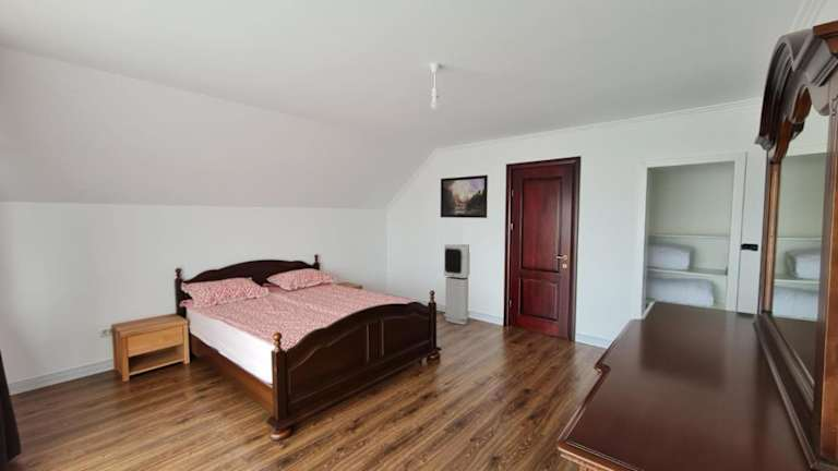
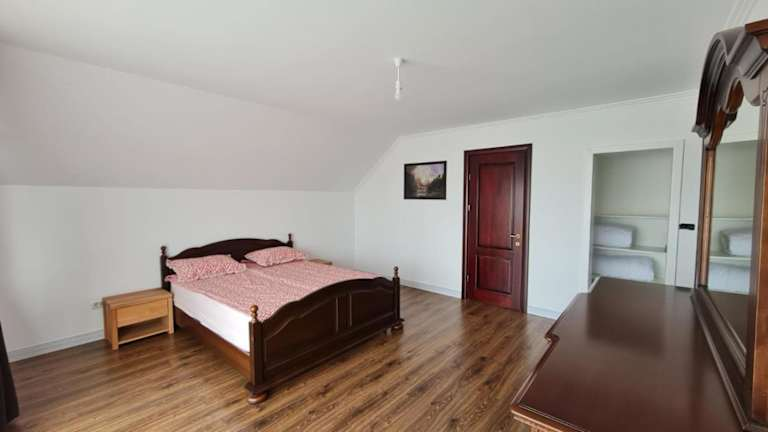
- air purifier (460, 282)
